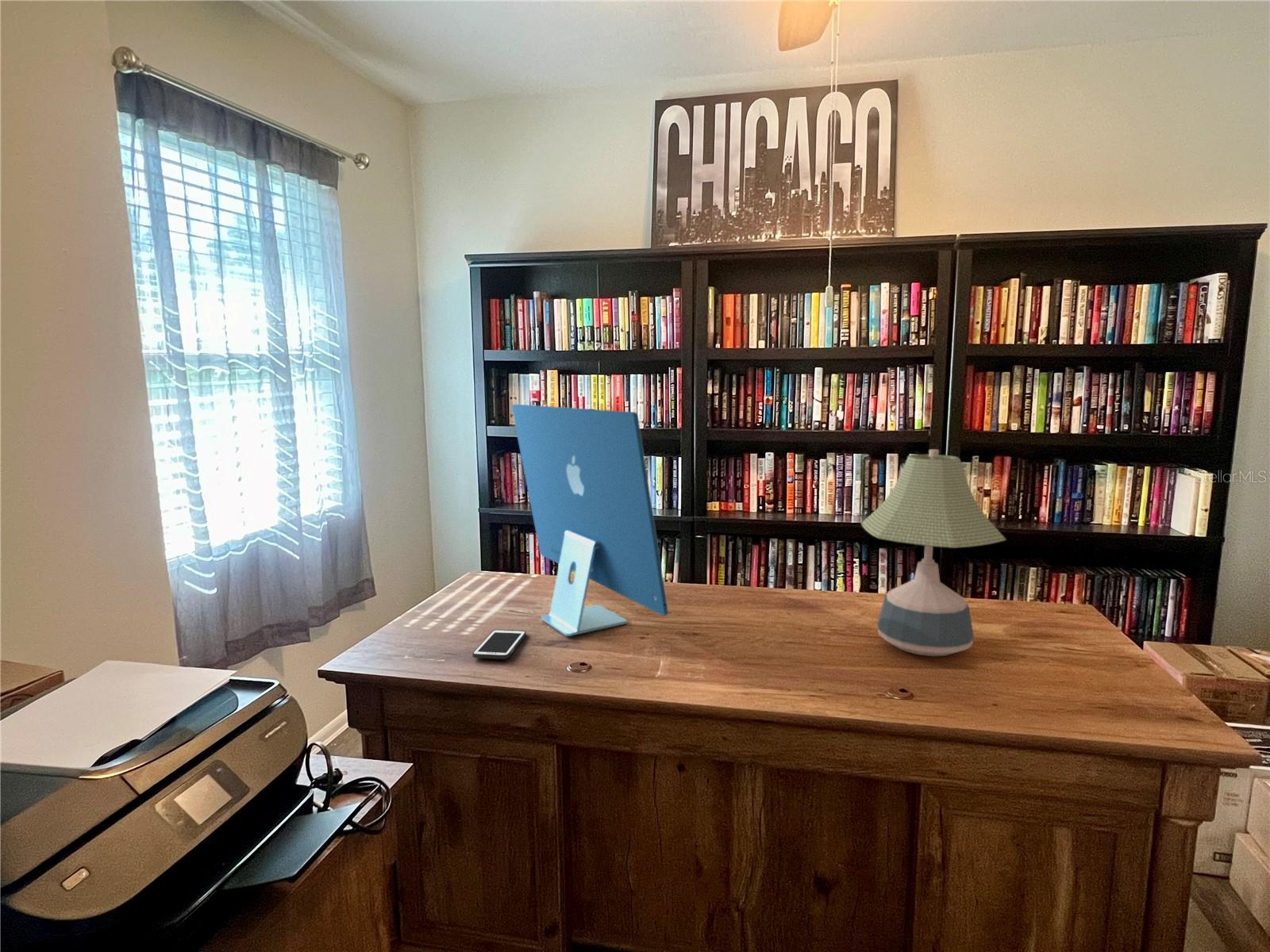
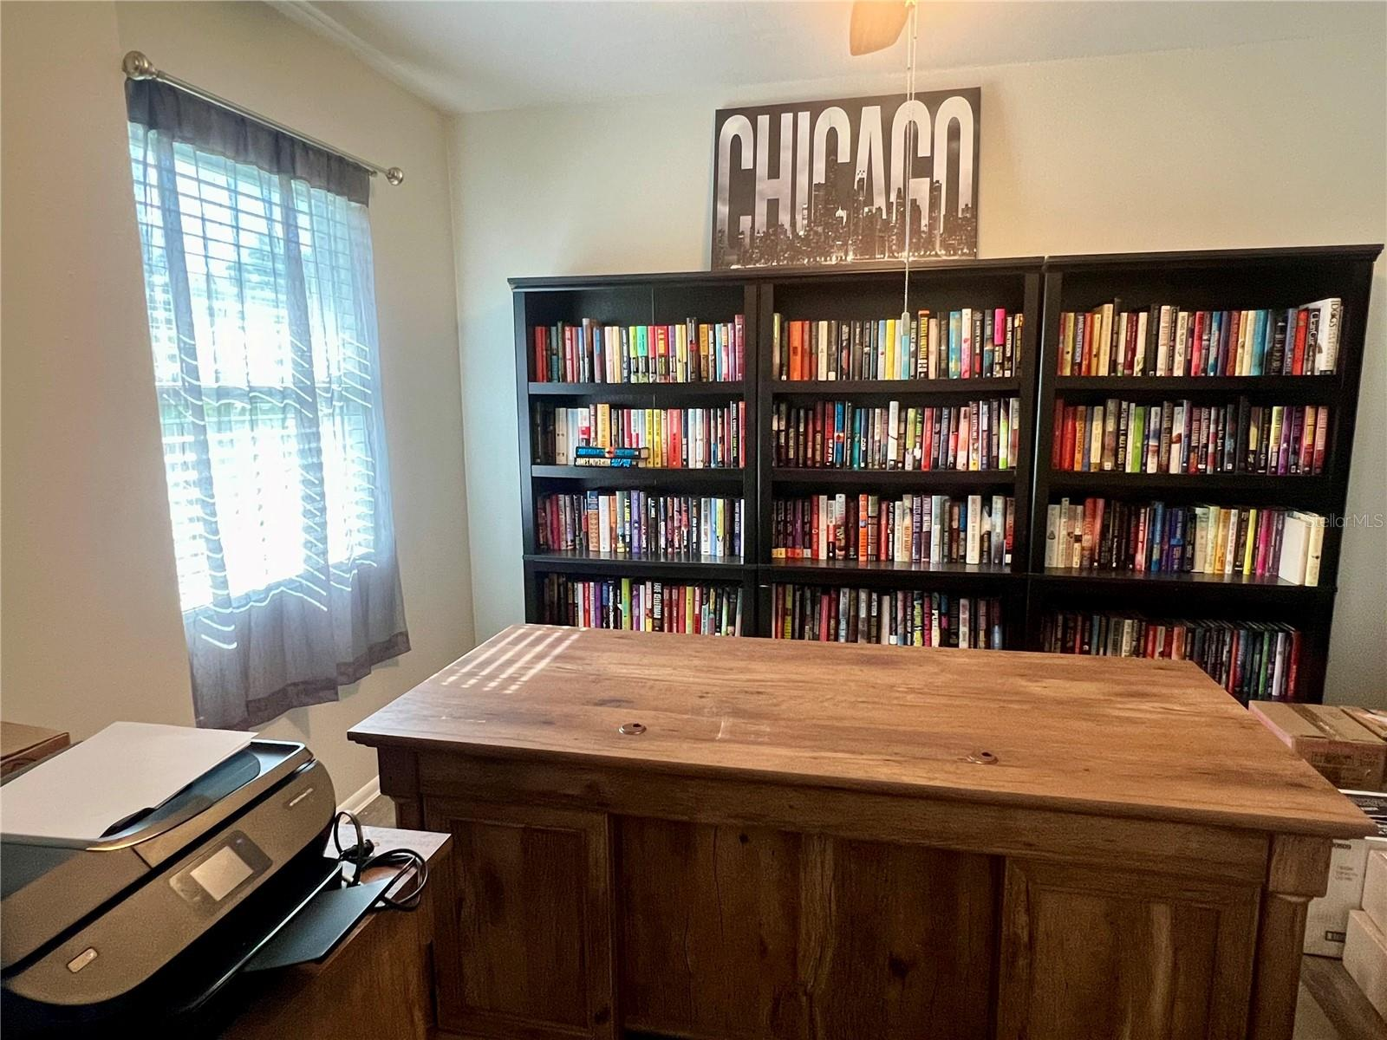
- computer monitor (582, 516)
- cell phone (500, 643)
- desk lamp (928, 549)
